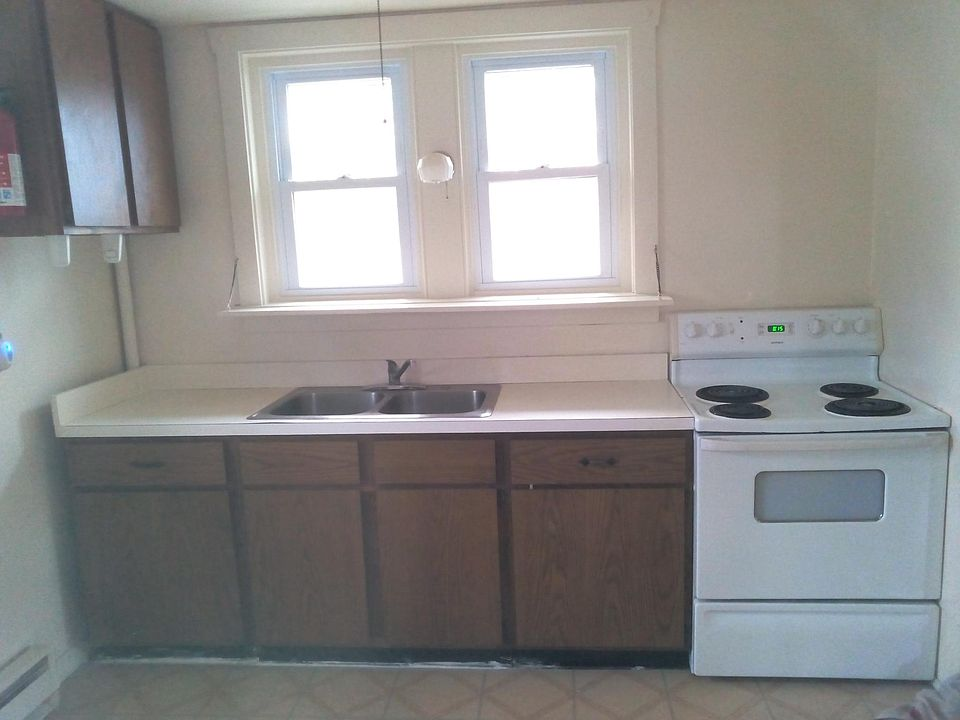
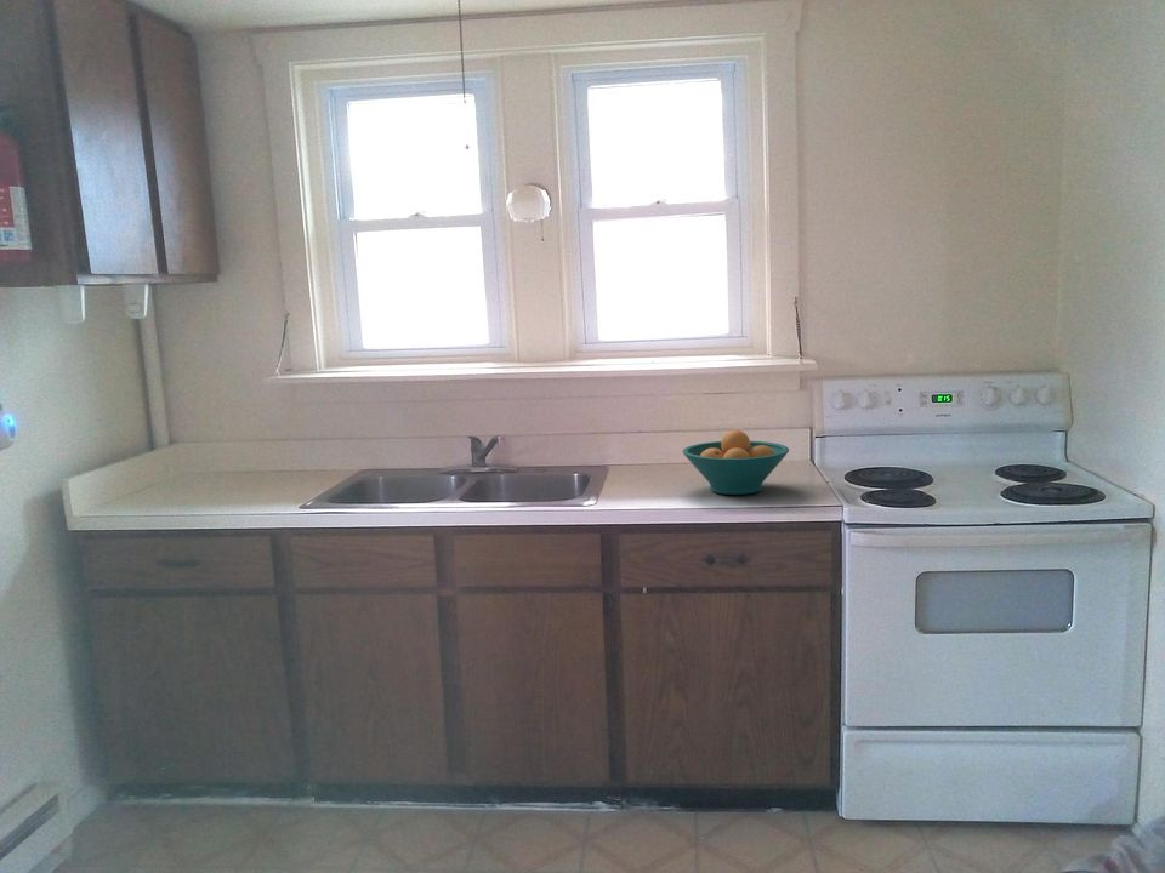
+ fruit bowl (735, 460)
